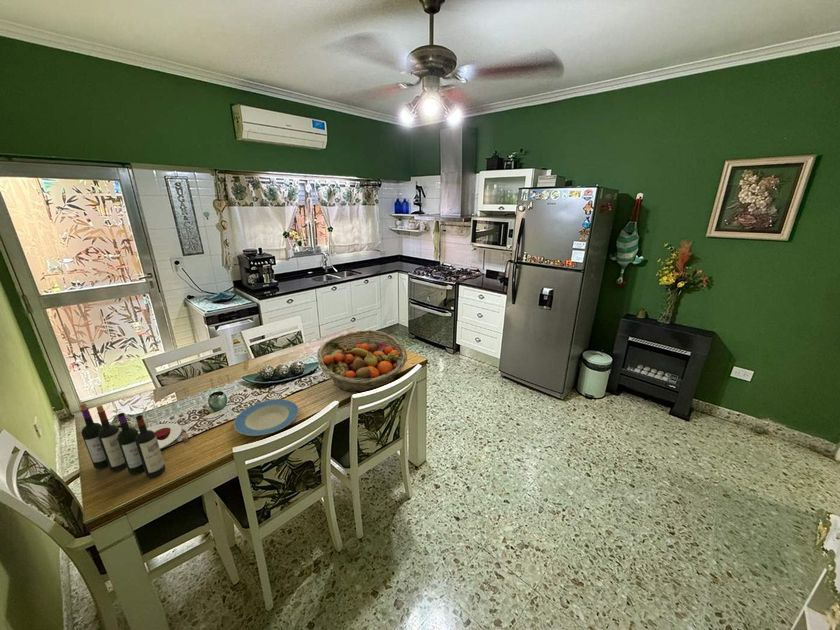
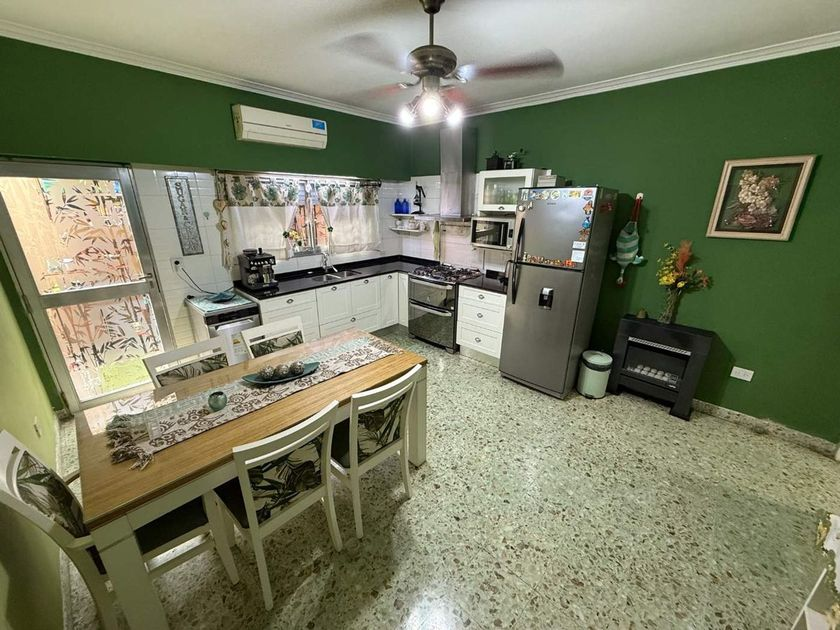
- plate (267, 418)
- fruit basket (363, 359)
- wine bottle (144, 422)
